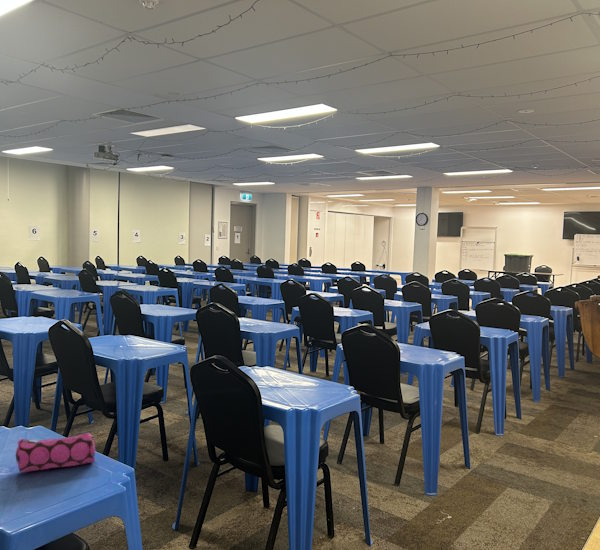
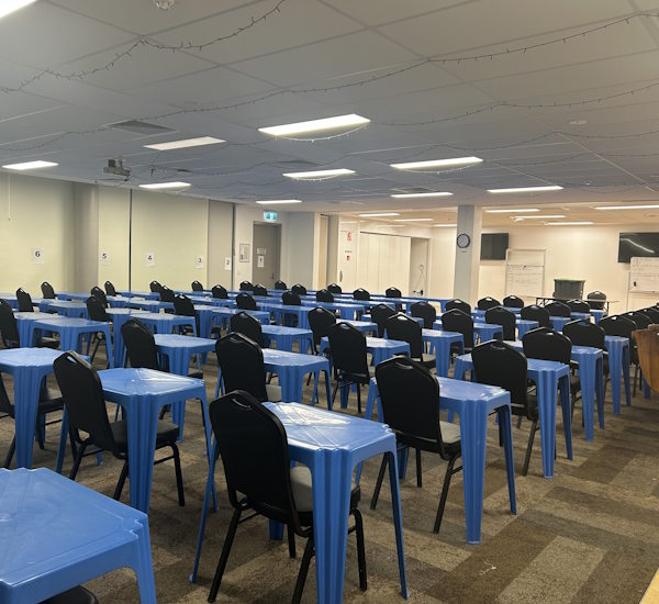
- pencil case (56, 450)
